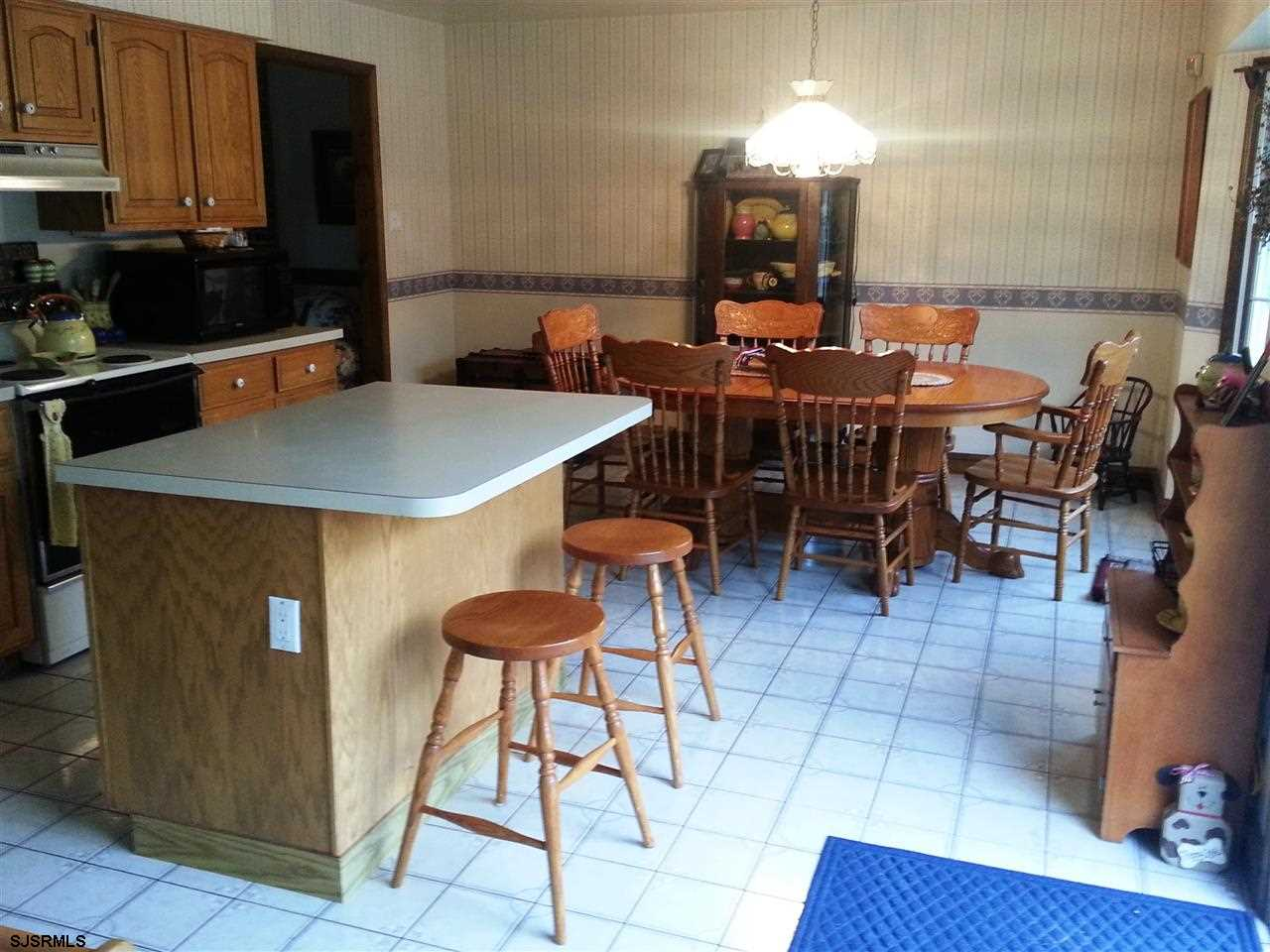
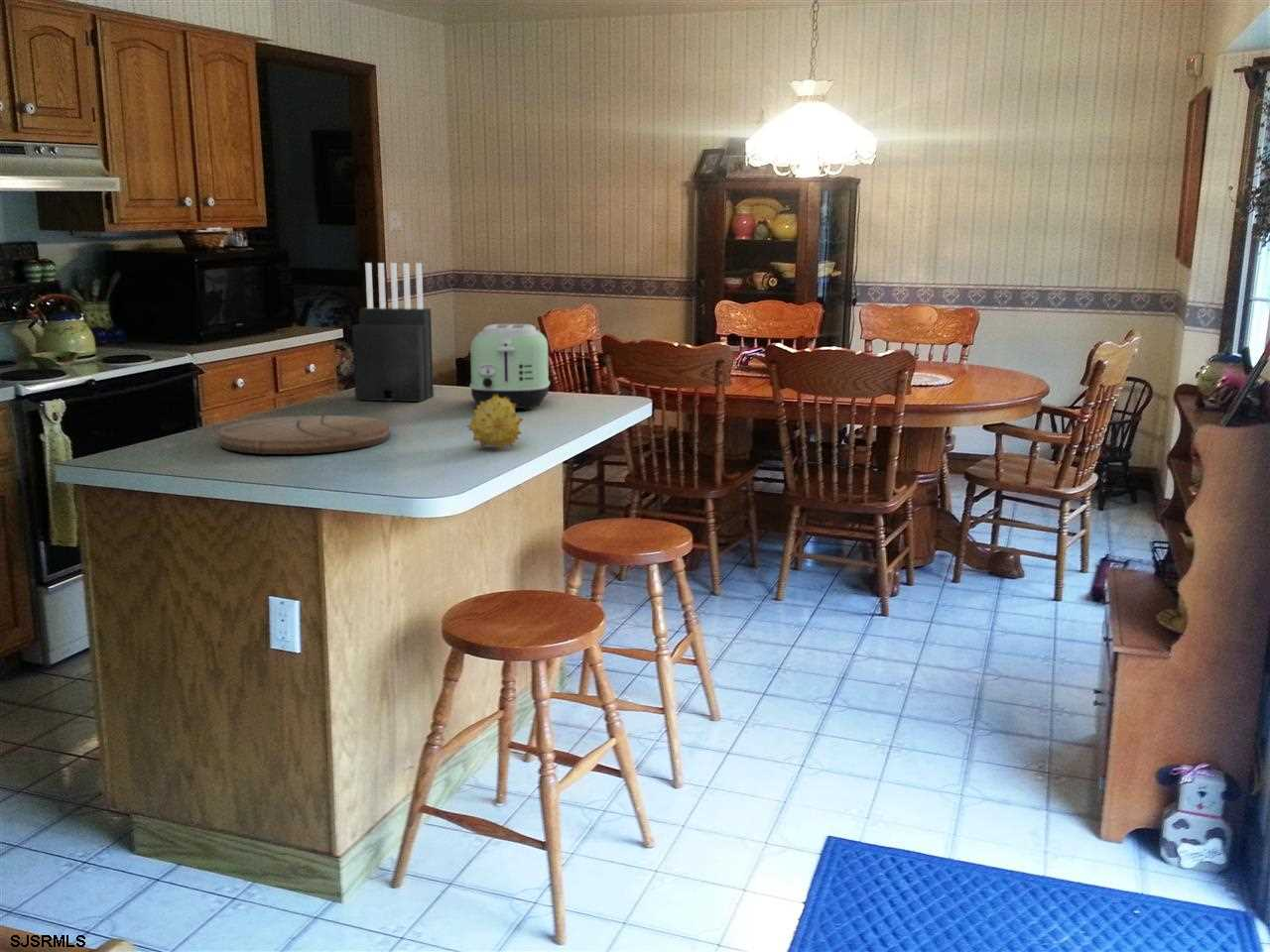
+ cutting board (306, 433)
+ knife block (390, 331)
+ fruit (494, 419)
+ toaster (509, 366)
